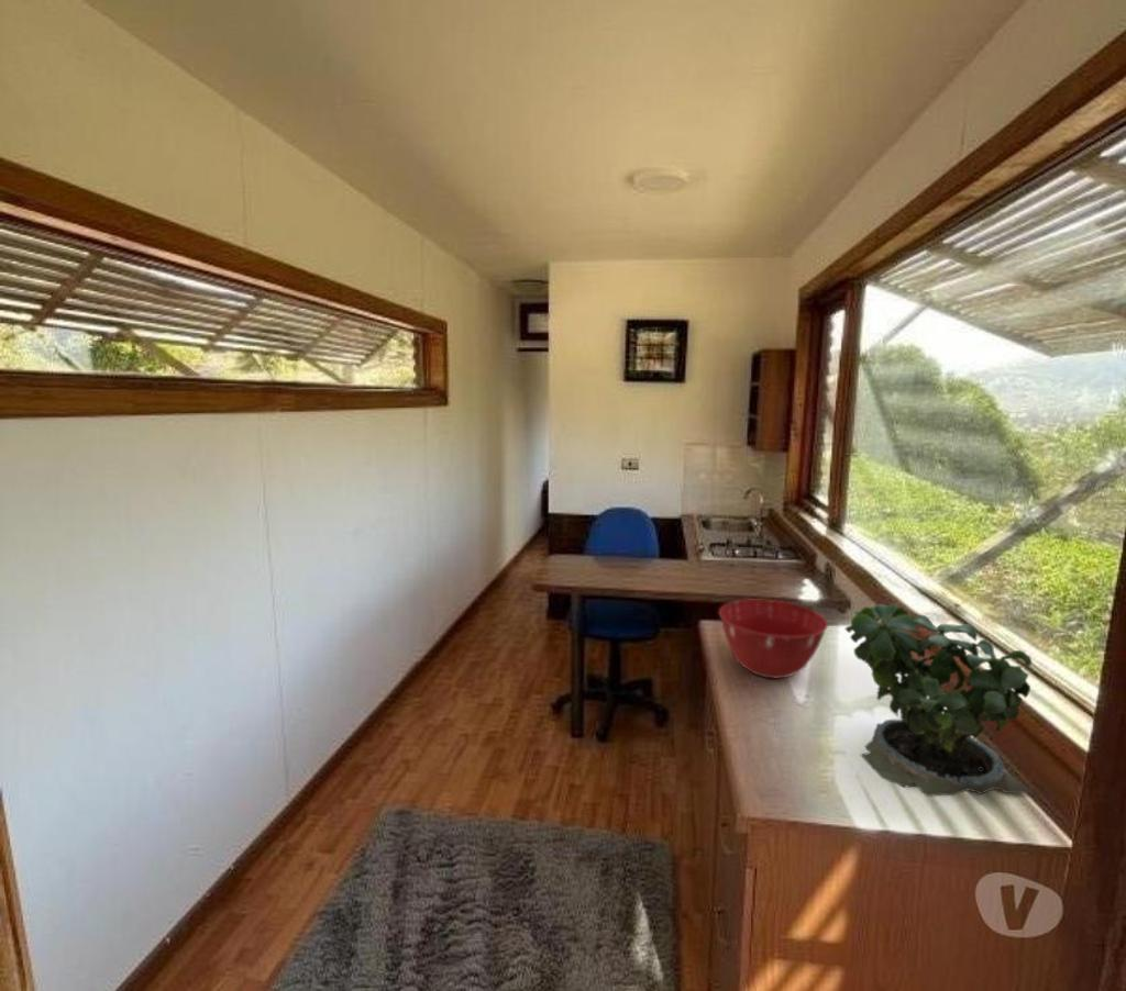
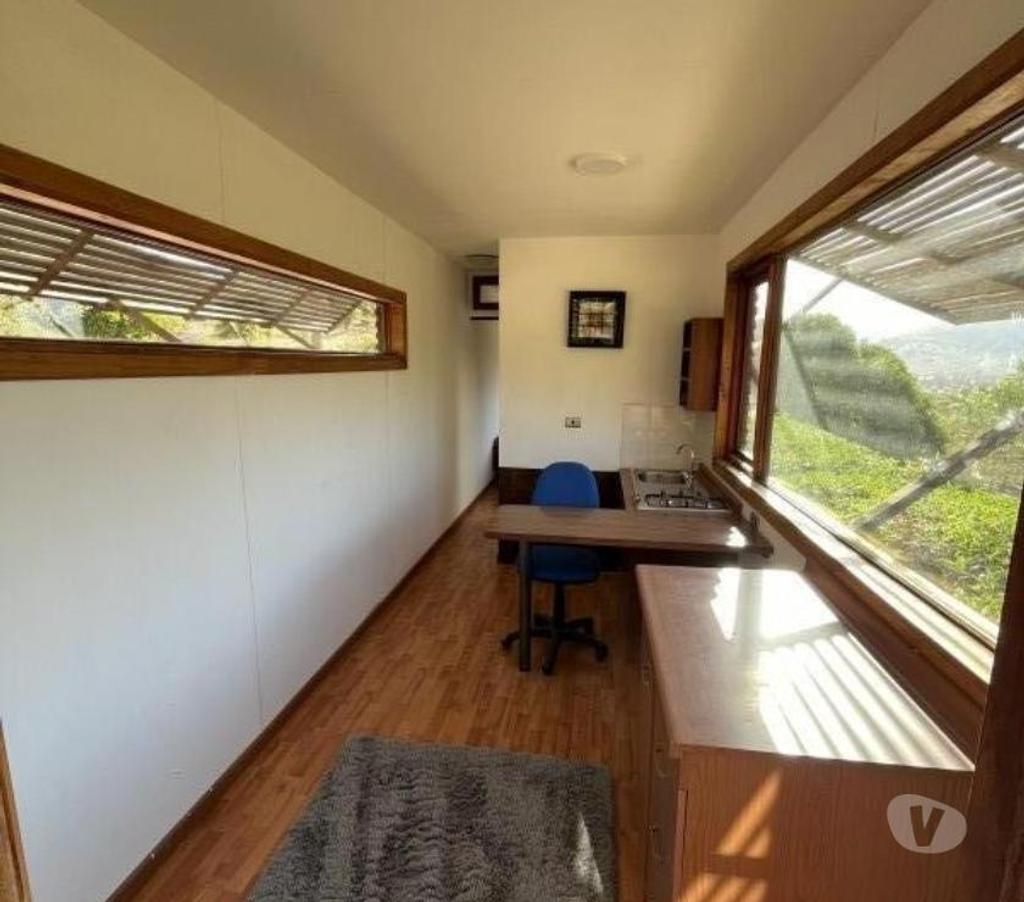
- potted plant (928, 682)
- mixing bowl (770, 642)
